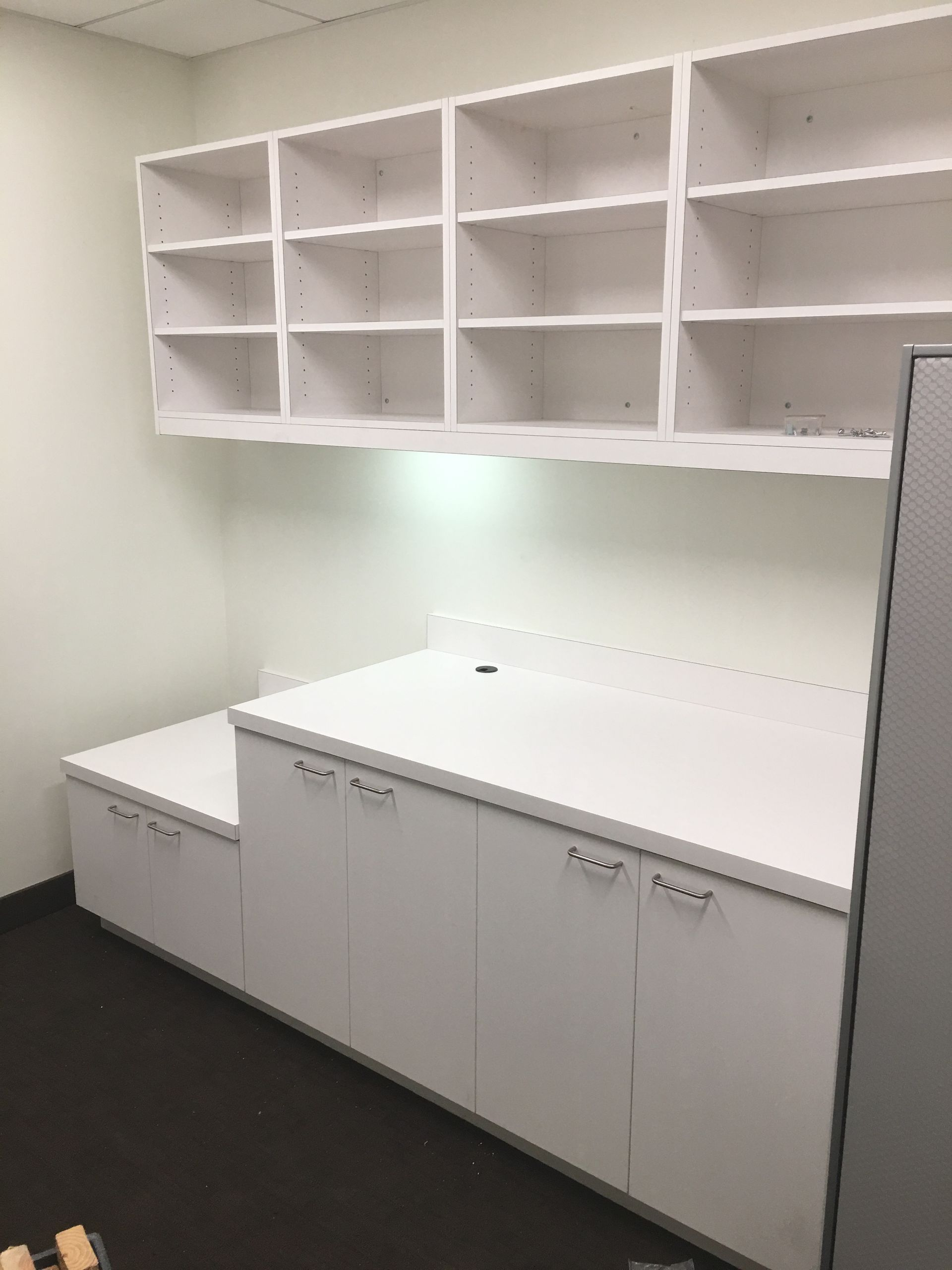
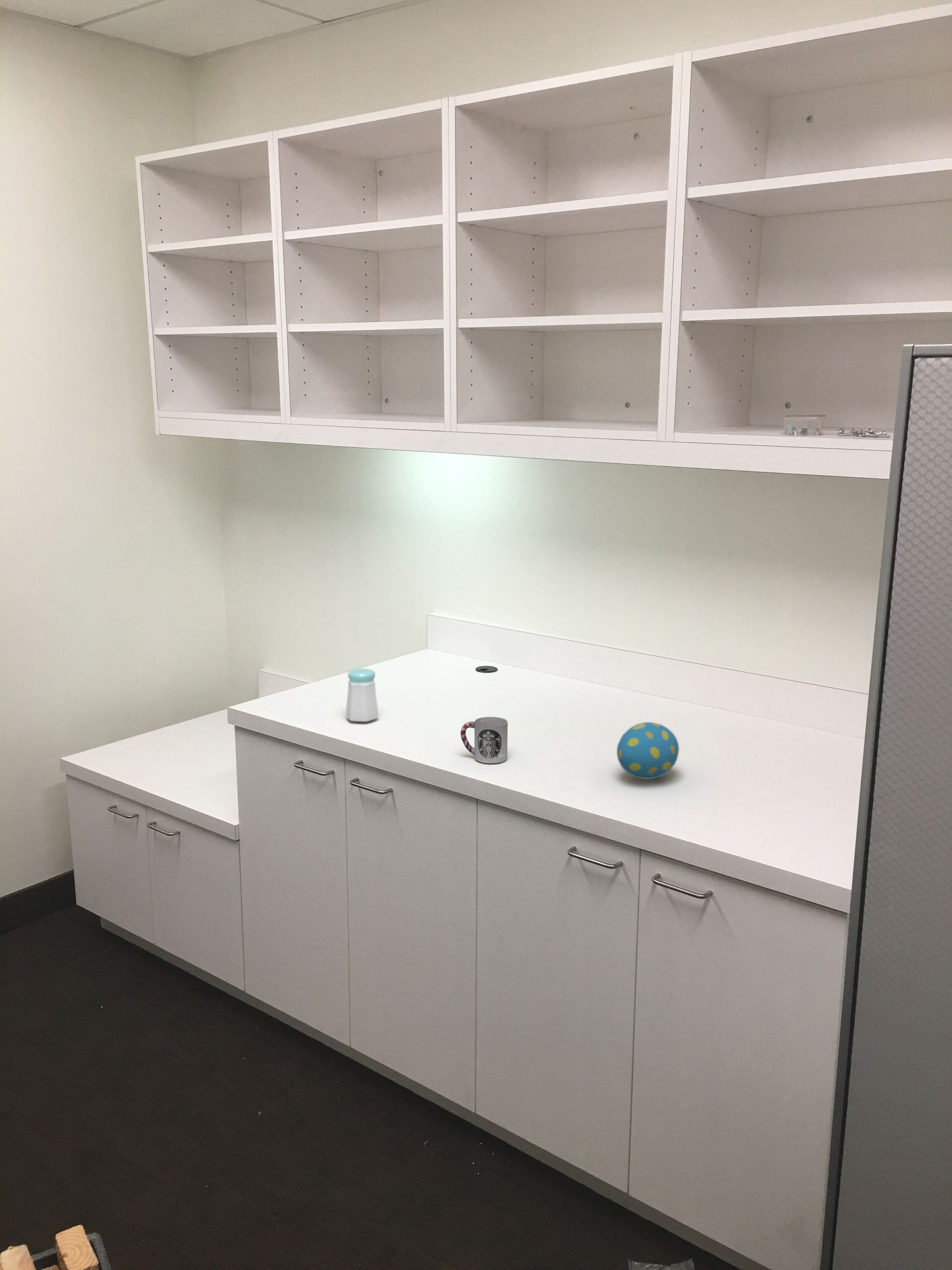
+ decorative egg (648, 751)
+ salt shaker (361, 695)
+ cup (483, 739)
